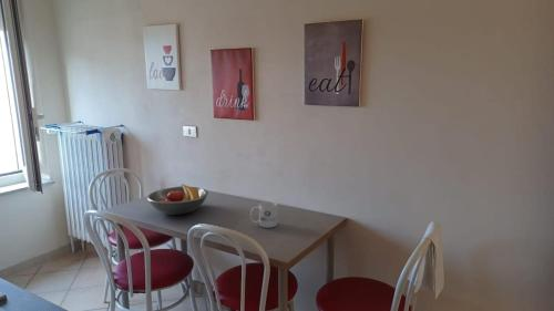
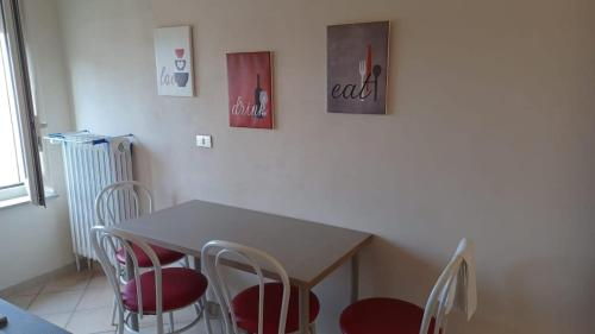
- fruit bowl (177, 199)
- mug (265, 214)
